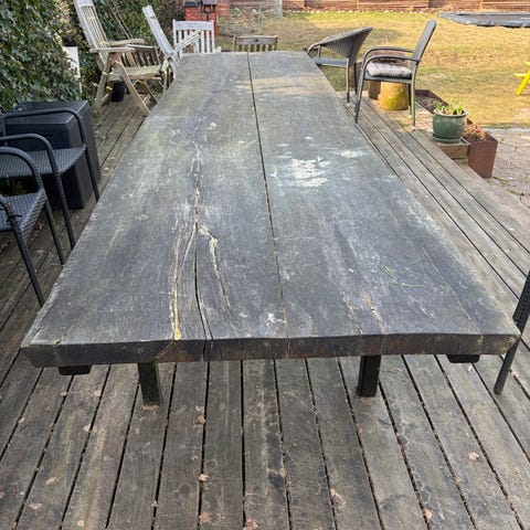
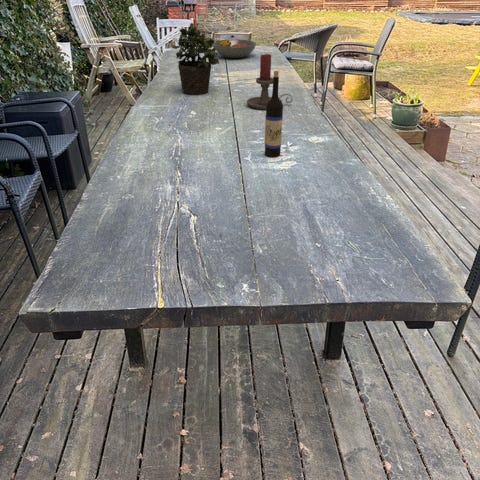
+ wine bottle (274, 114)
+ candle holder (270, 80)
+ fruit bowl (234, 48)
+ potted plant (194, 58)
